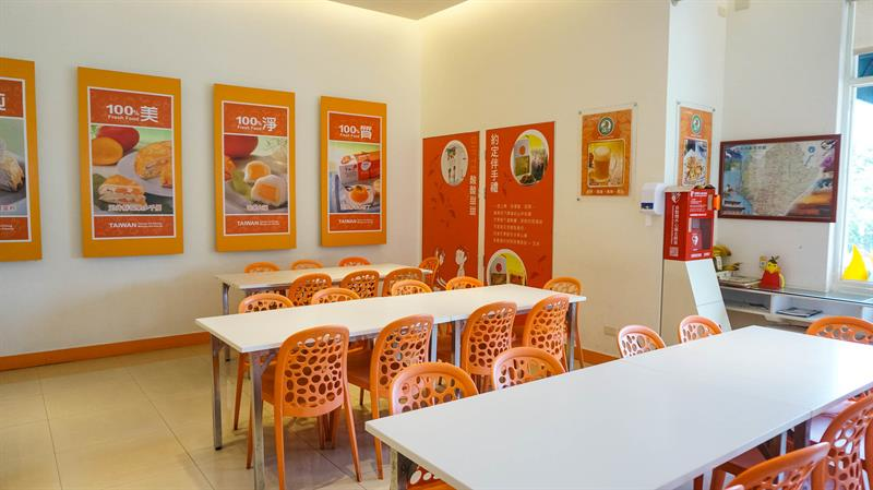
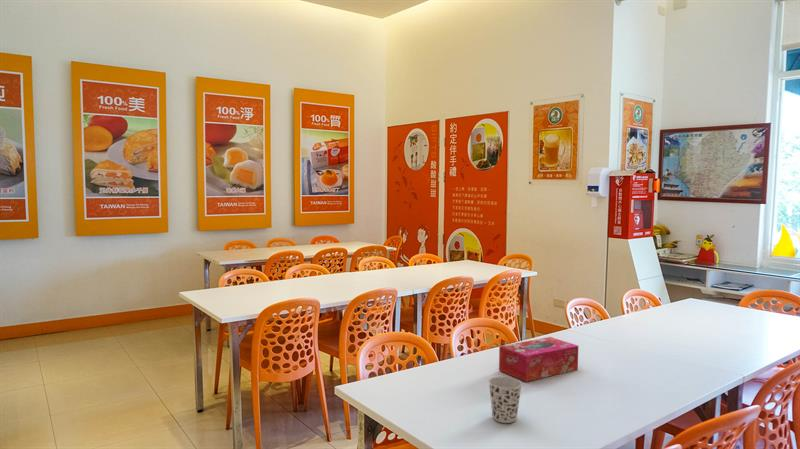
+ tissue box (538, 357)
+ cup (504, 400)
